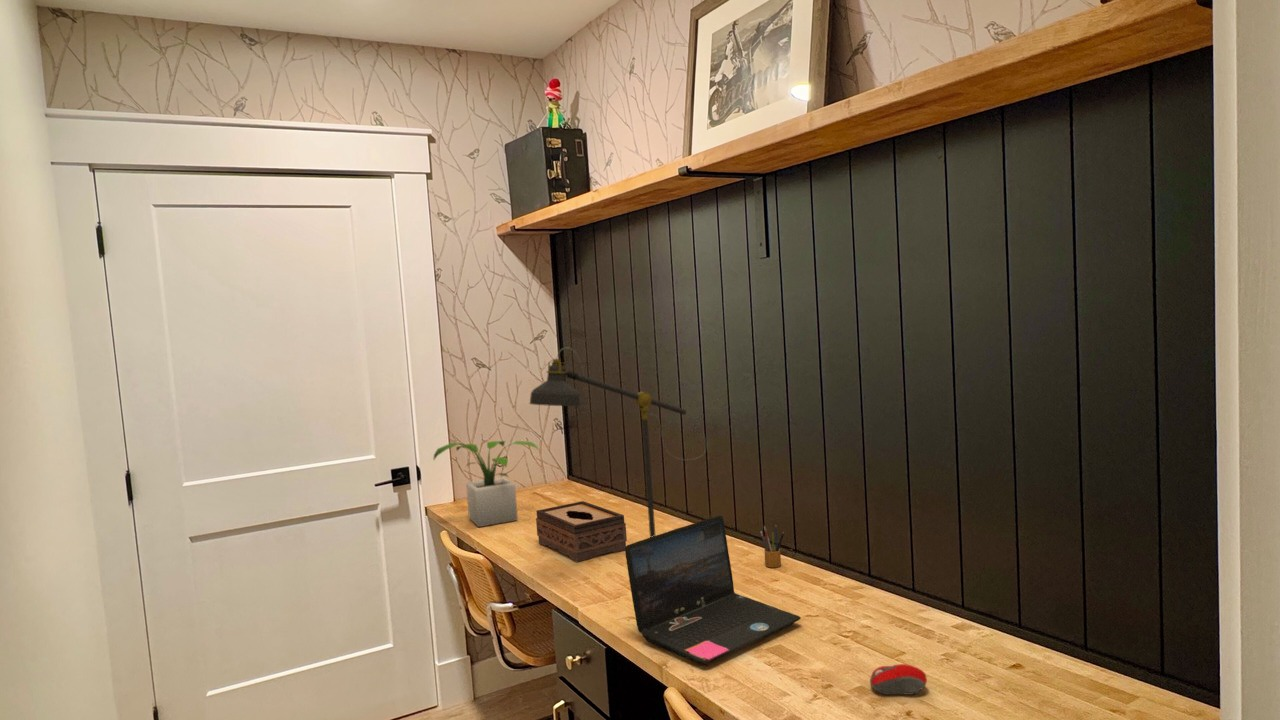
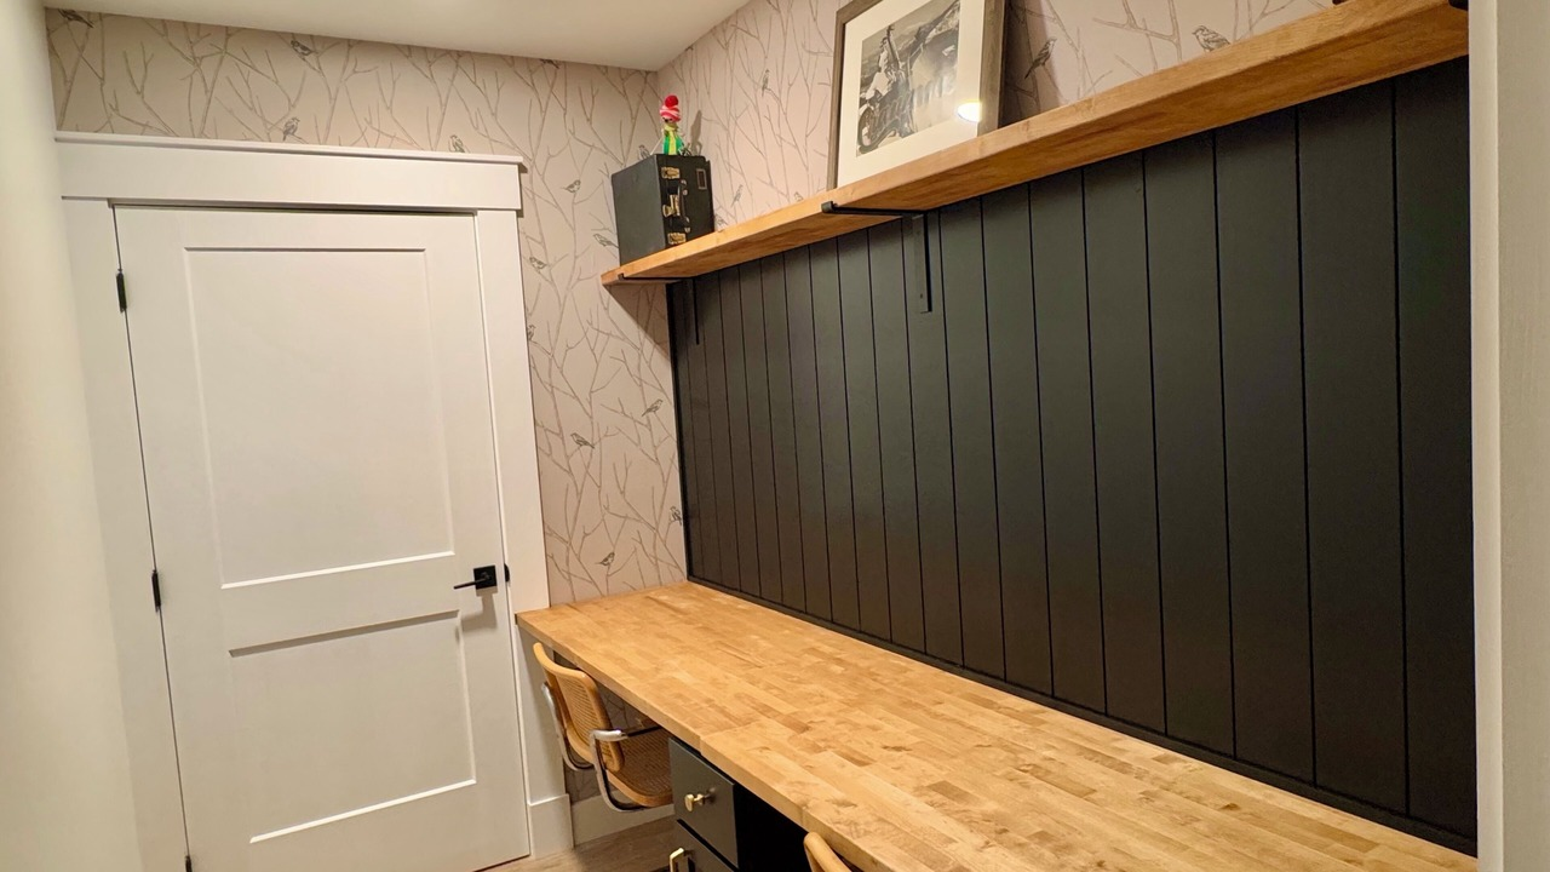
- desk lamp (644, 457)
- laptop (713, 584)
- tissue box (580, 529)
- potted plant (484, 479)
- pencil box (773, 546)
- computer mouse (897, 676)
